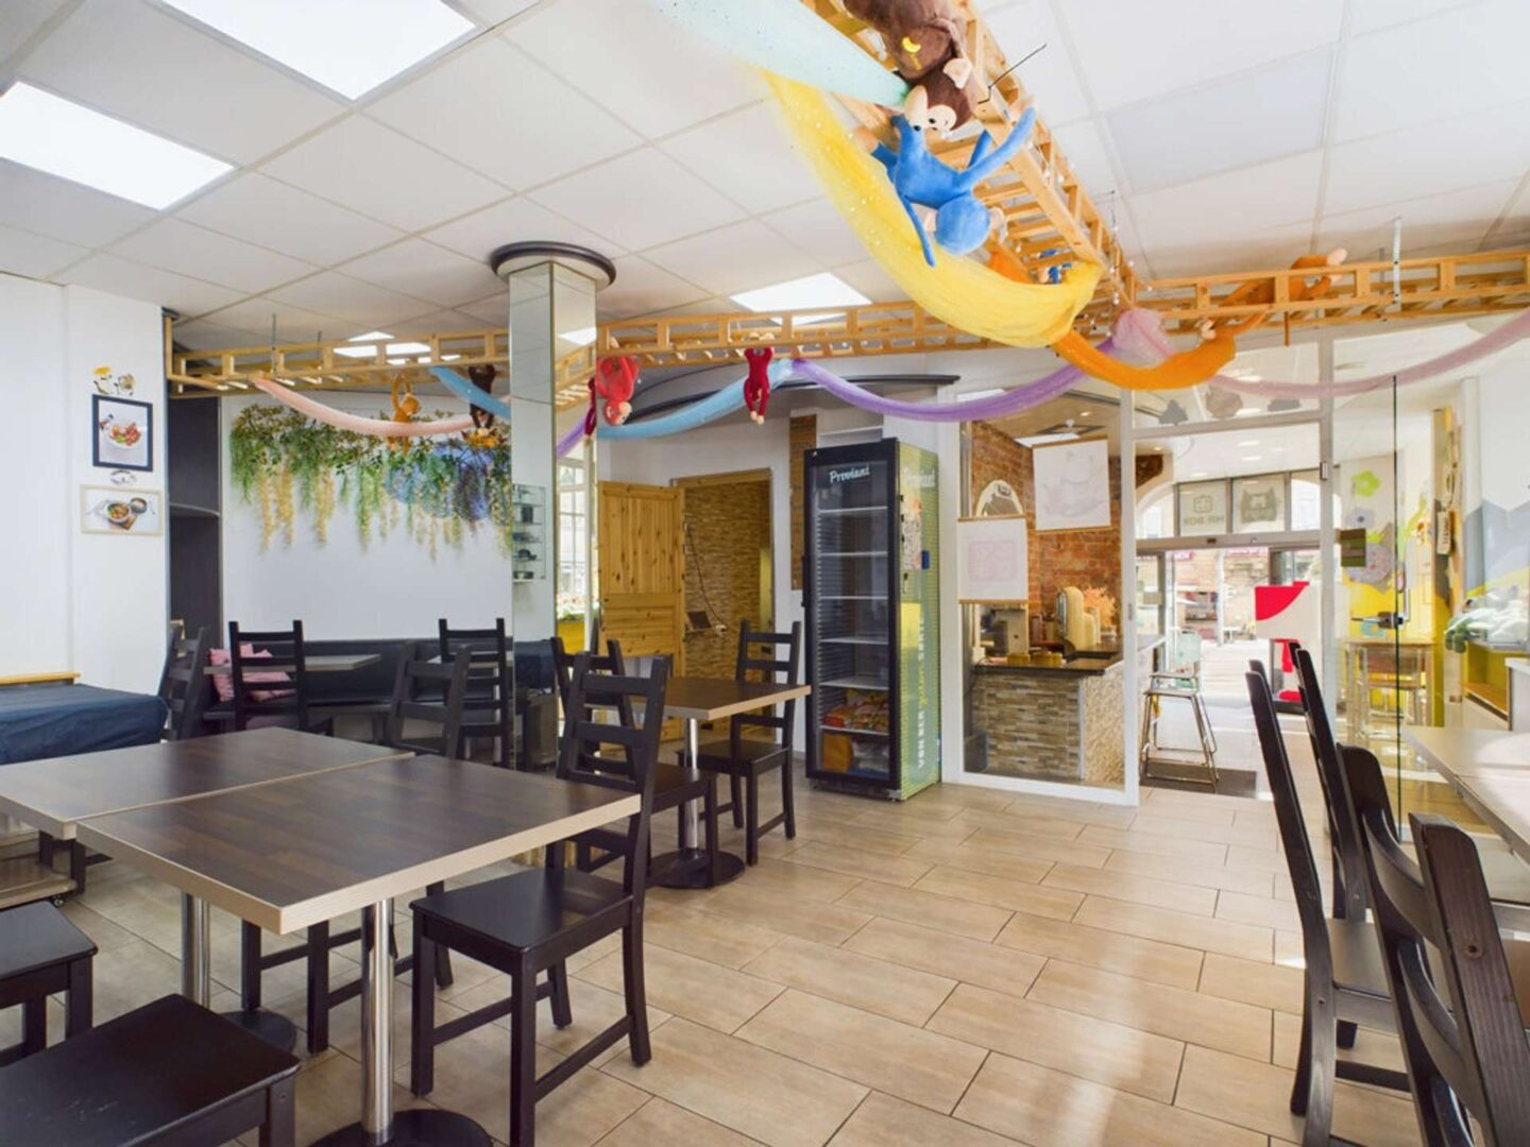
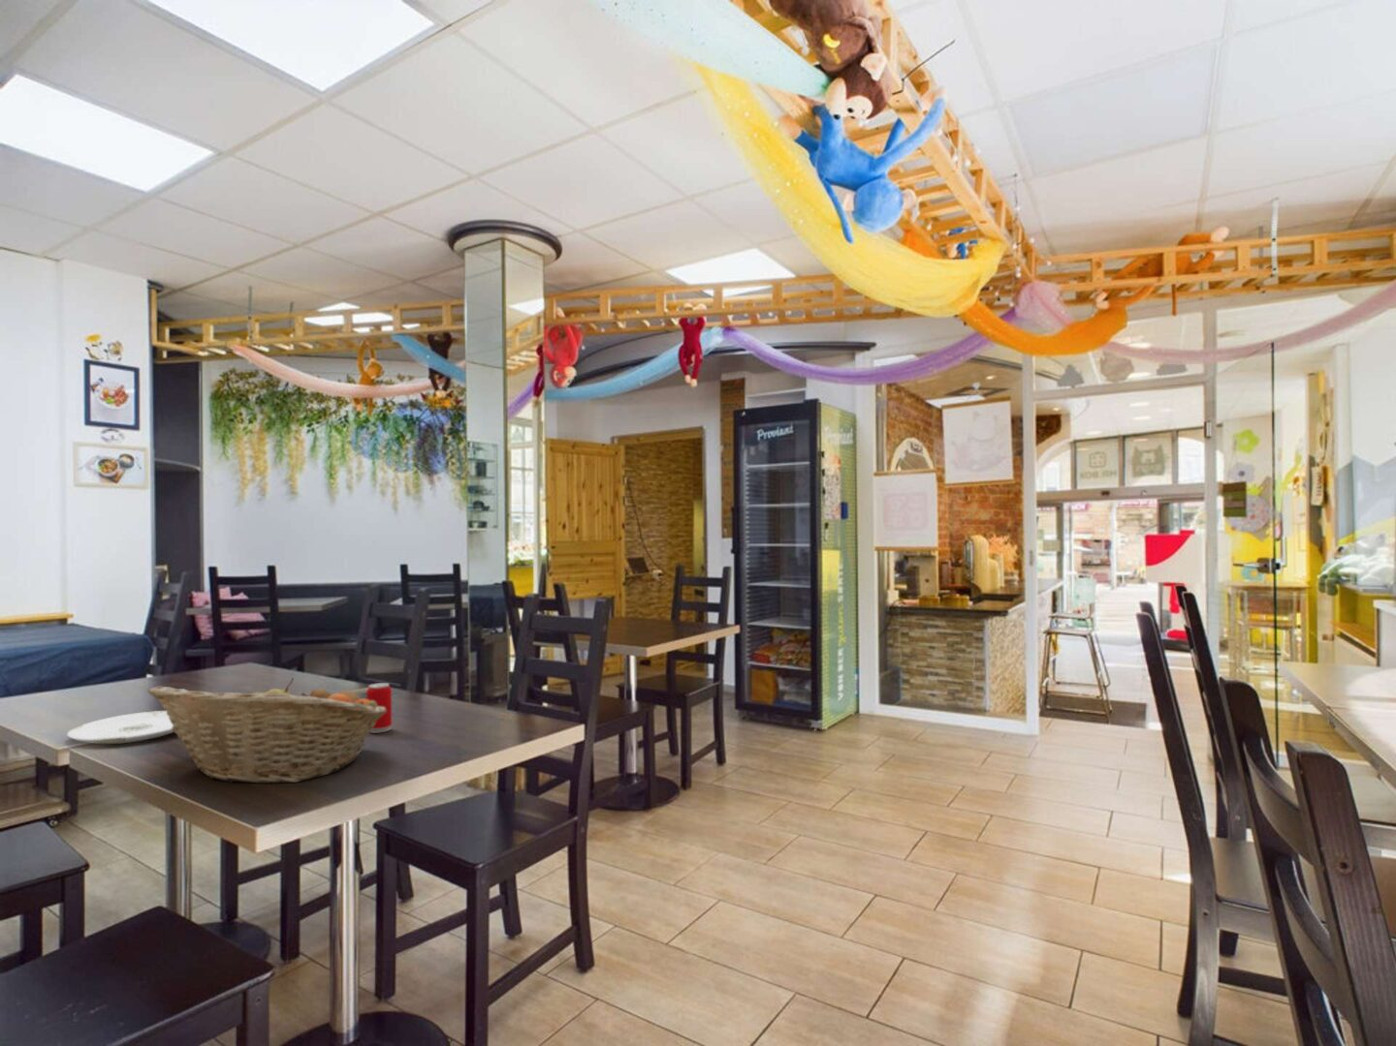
+ beverage can (379, 706)
+ plate (135, 727)
+ fruit basket (272, 719)
